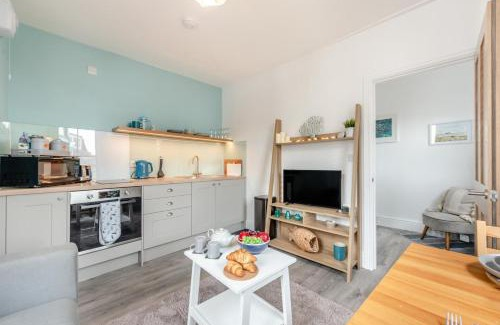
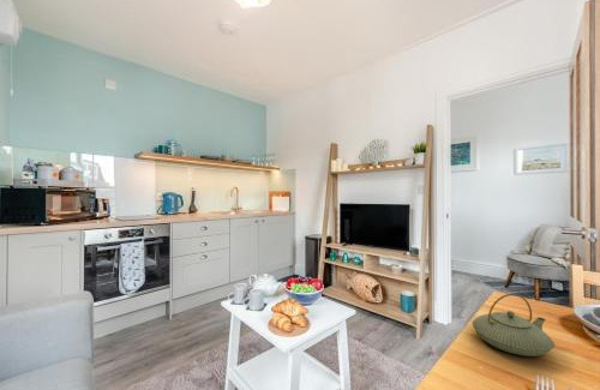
+ teapot (514, 318)
